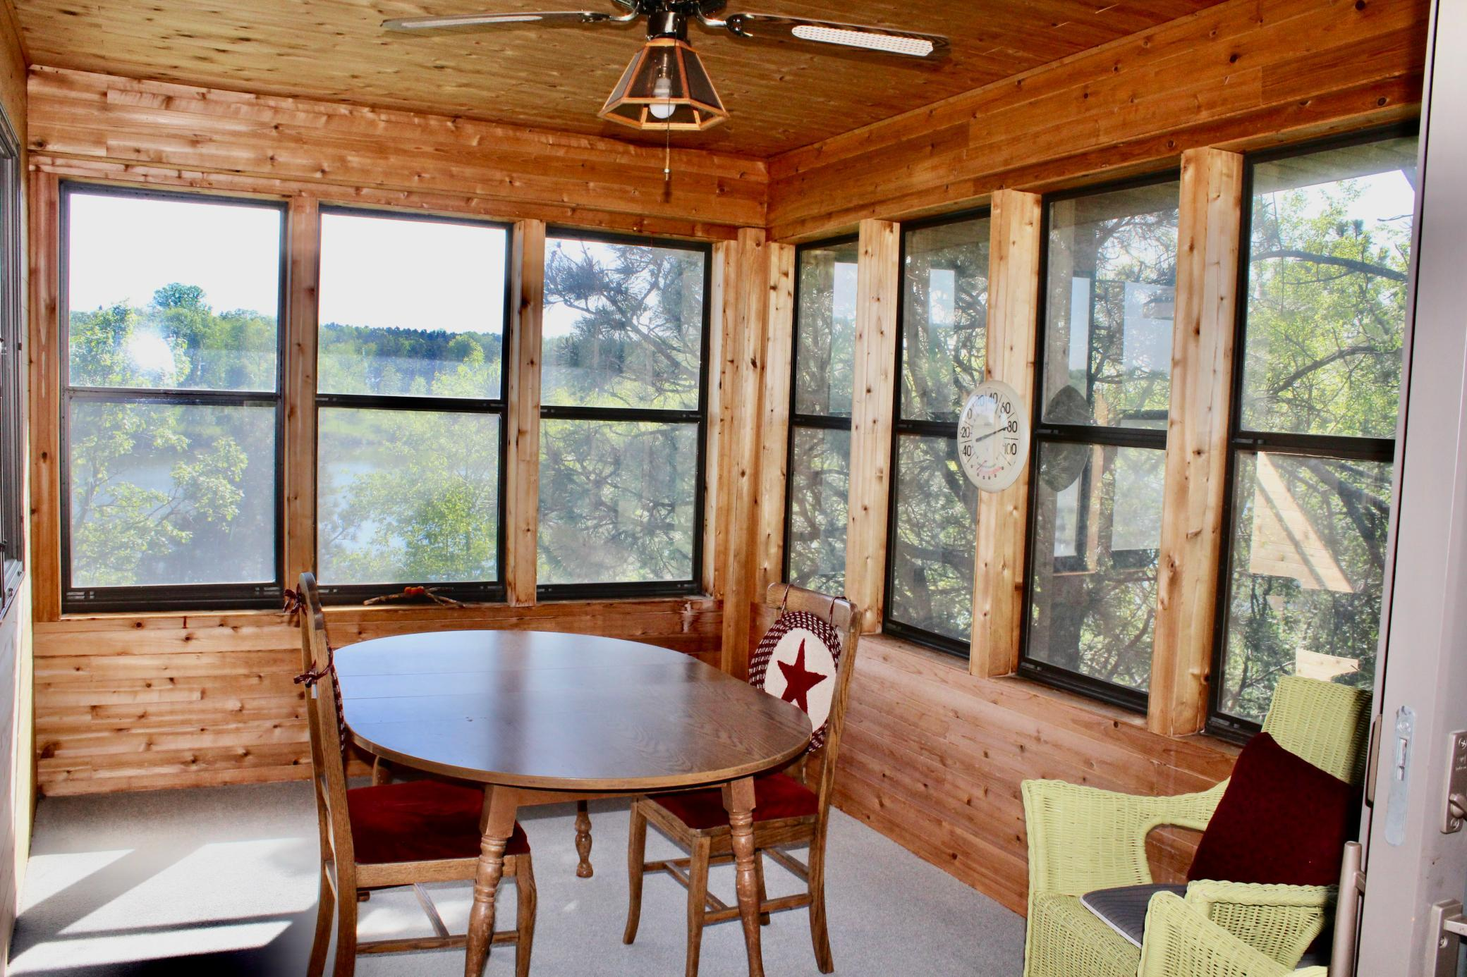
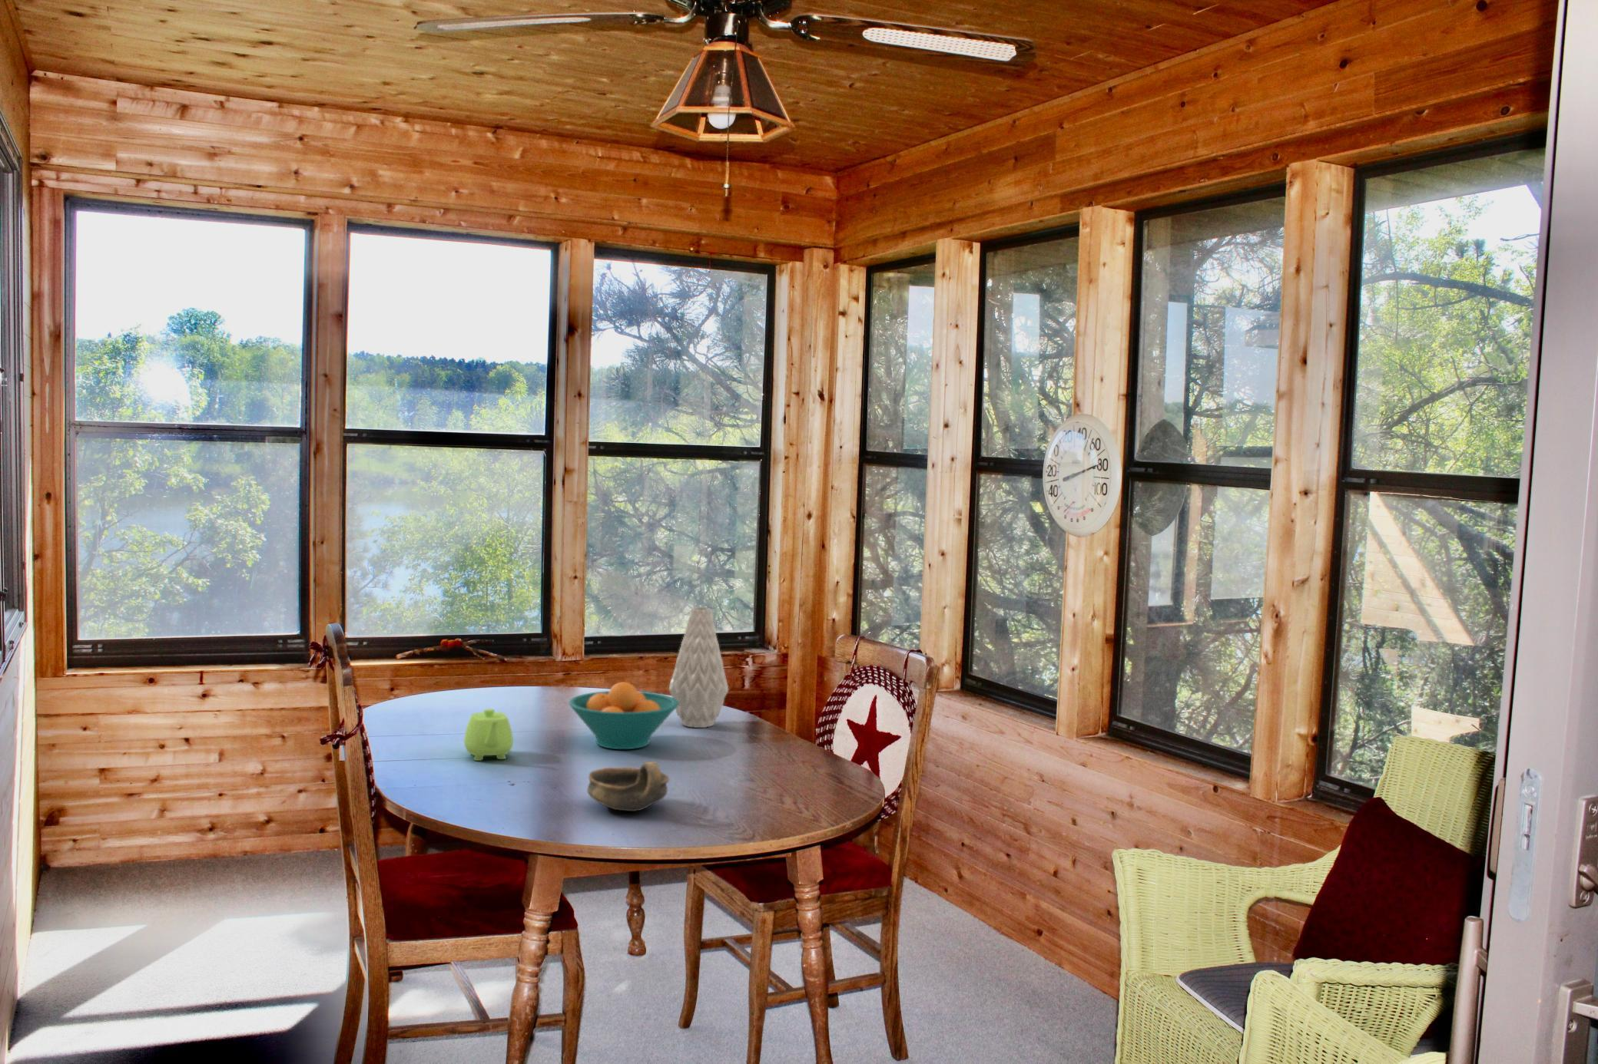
+ vase (699, 666)
+ oil lamp (632, 780)
+ fruit bowl (623, 714)
+ teapot (489, 733)
